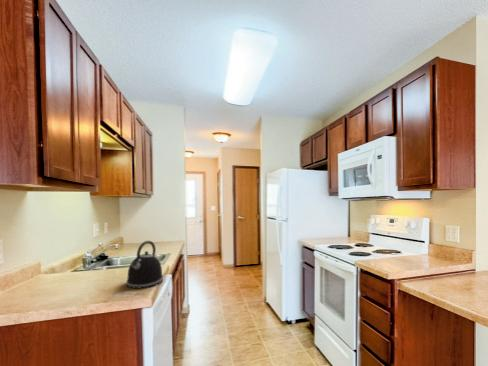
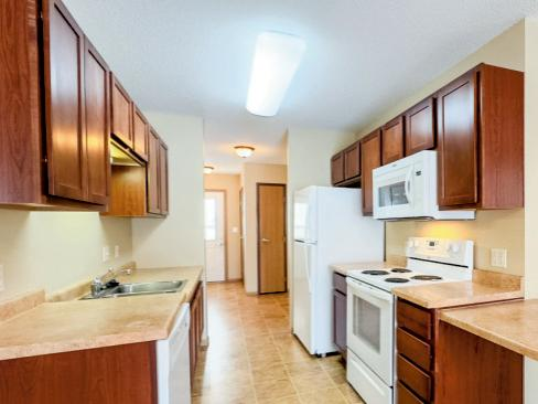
- kettle (145, 261)
